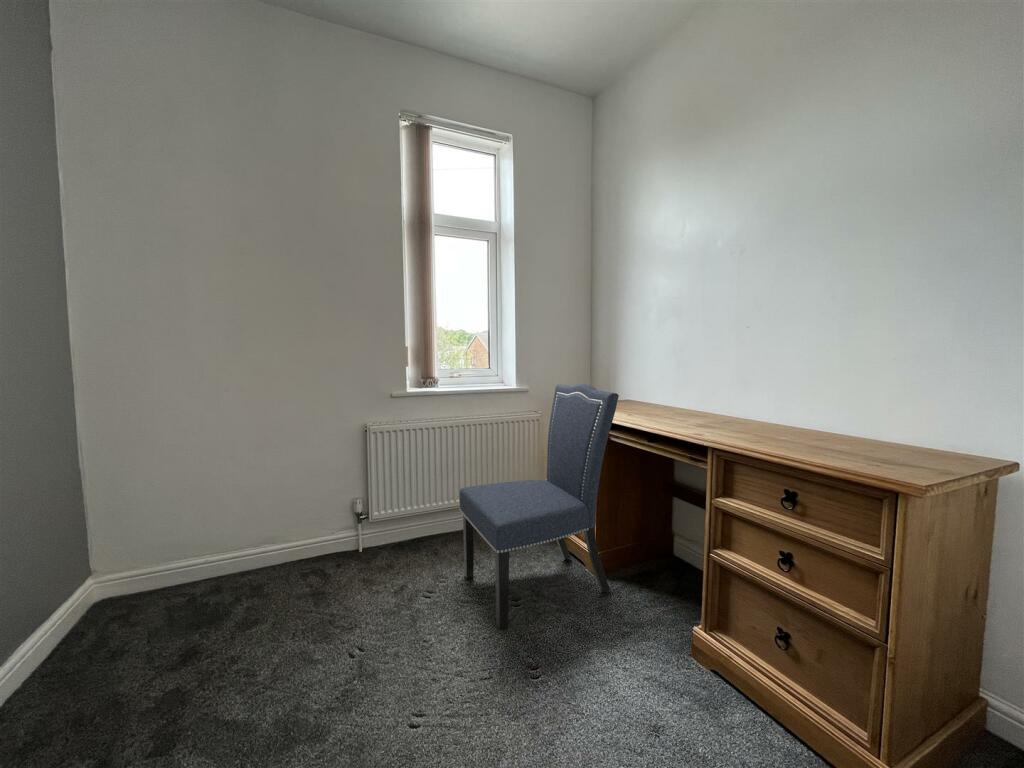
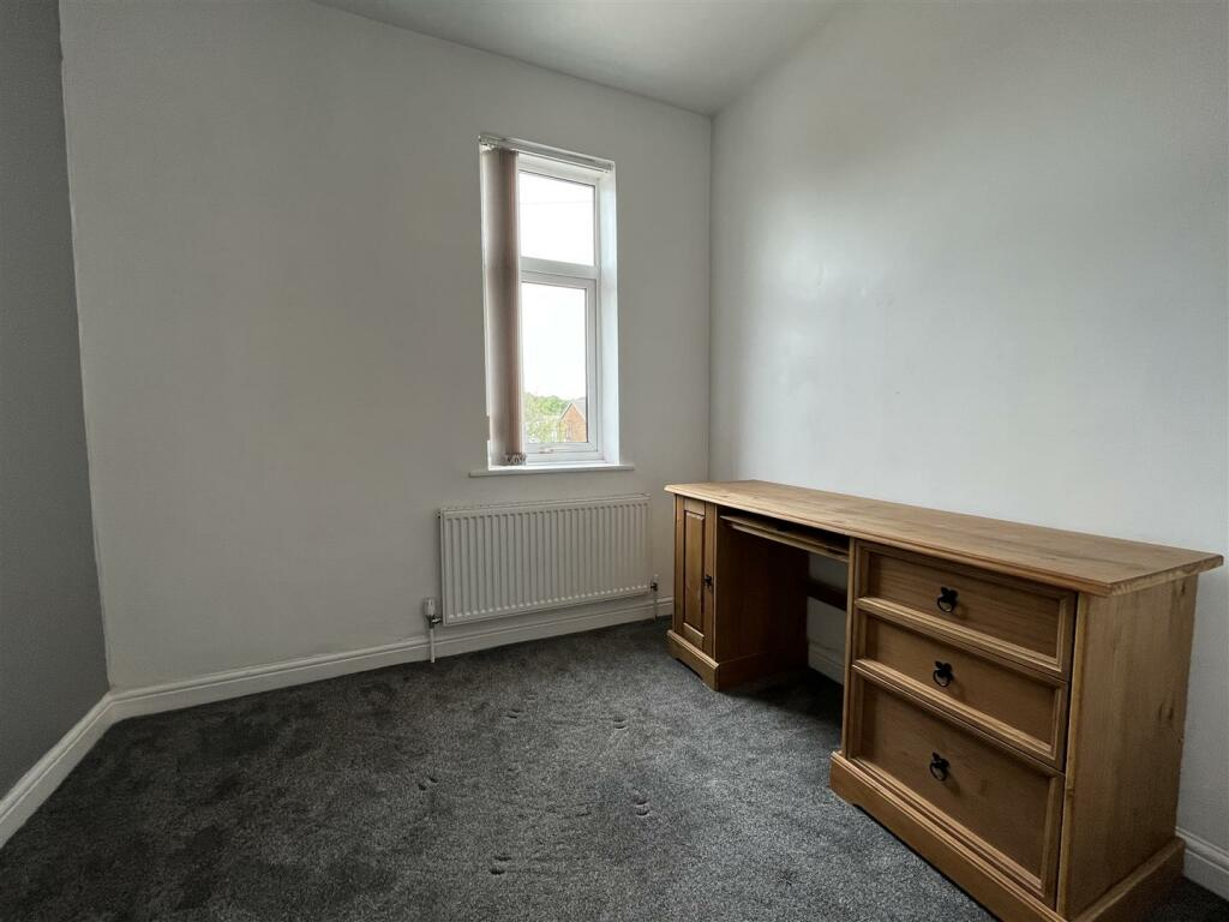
- chair (535, 488)
